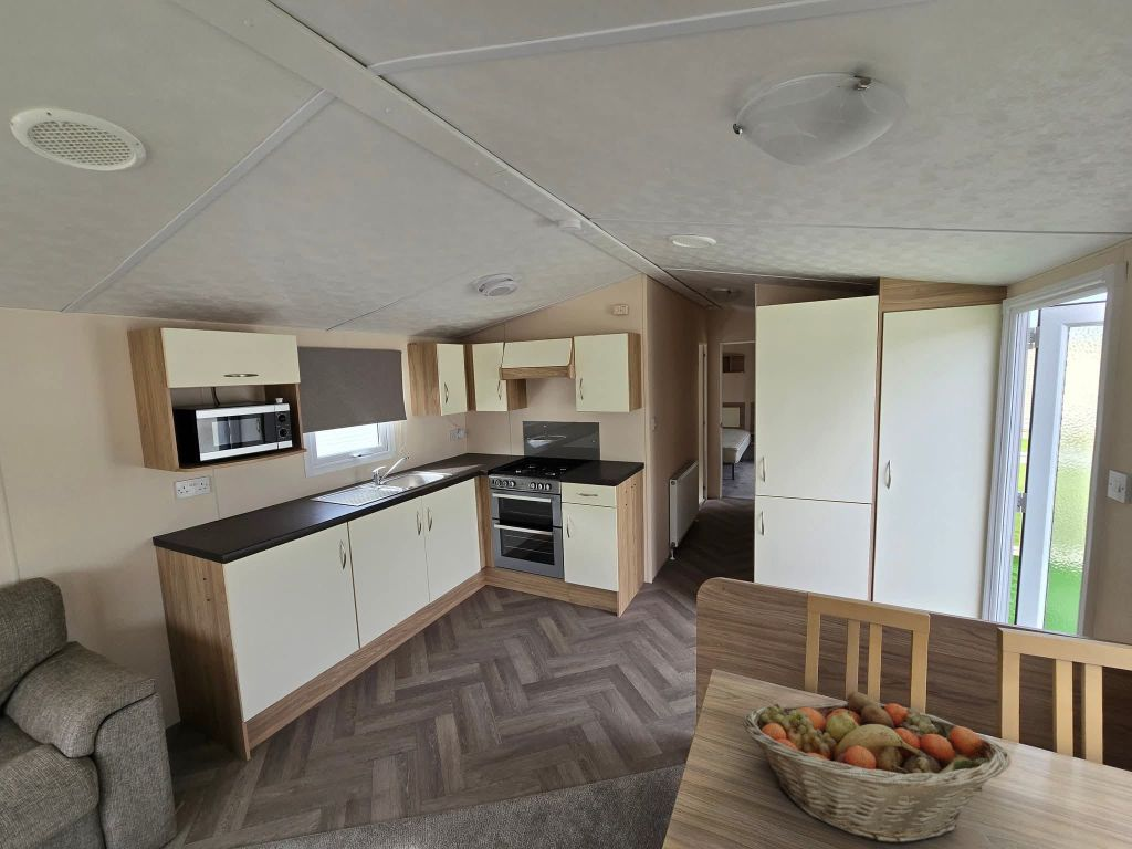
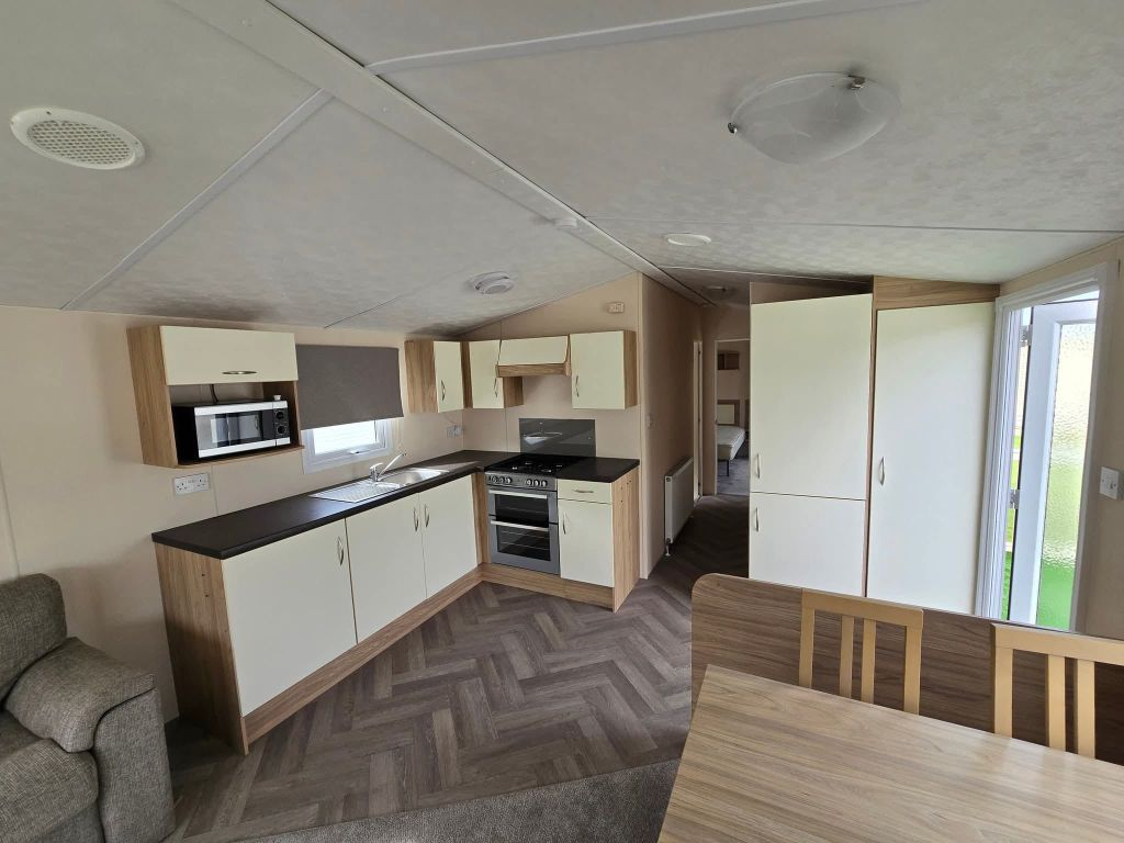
- fruit basket (863, 751)
